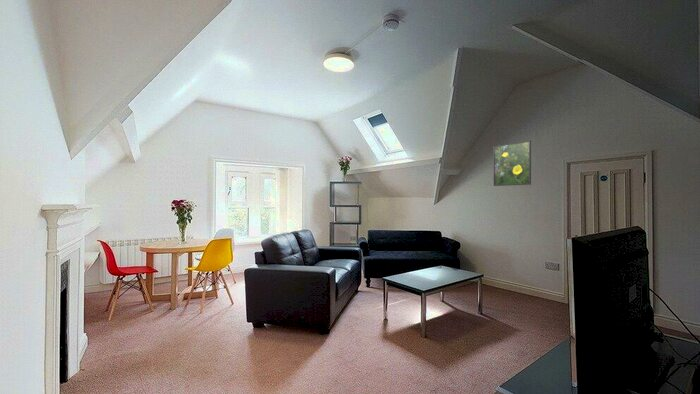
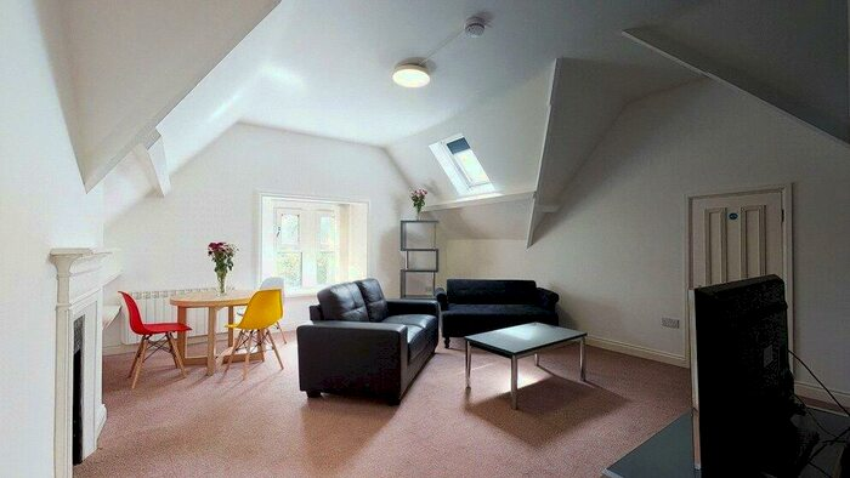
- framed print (511, 164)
